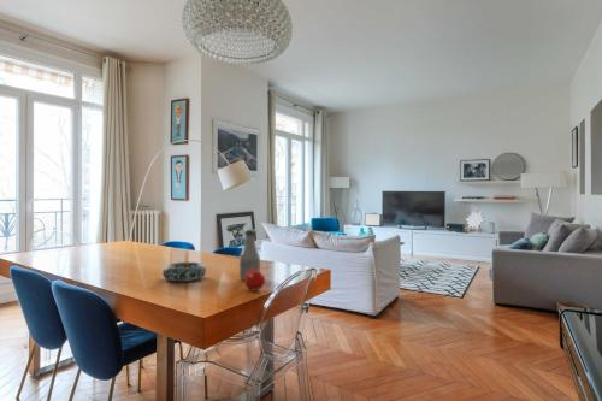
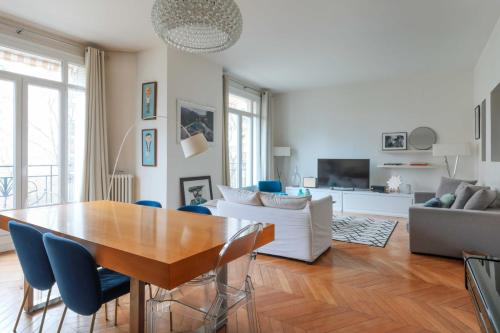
- bottle (249, 254)
- fruit (254, 278)
- decorative bowl (184, 271)
